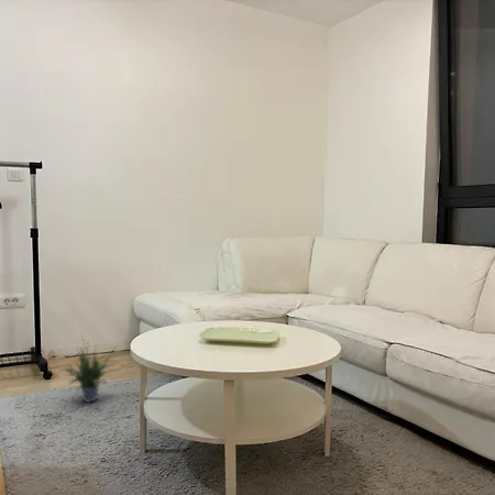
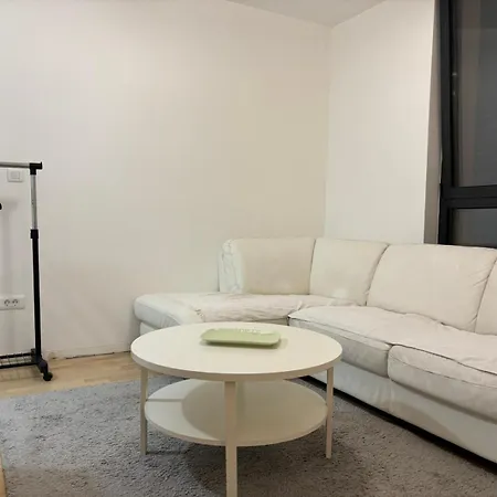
- potted plant (91, 367)
